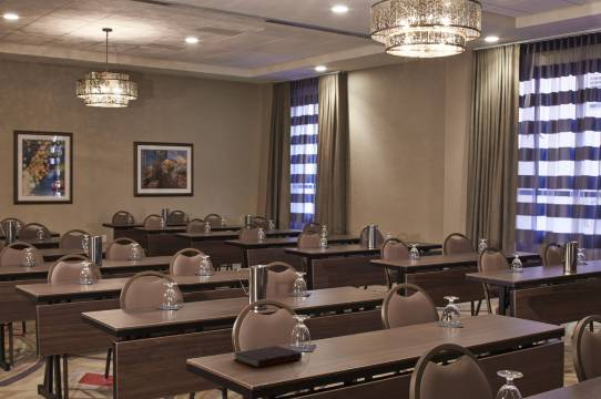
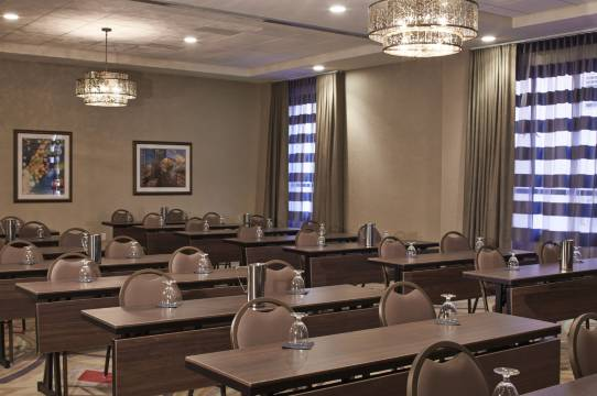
- notebook (267, 356)
